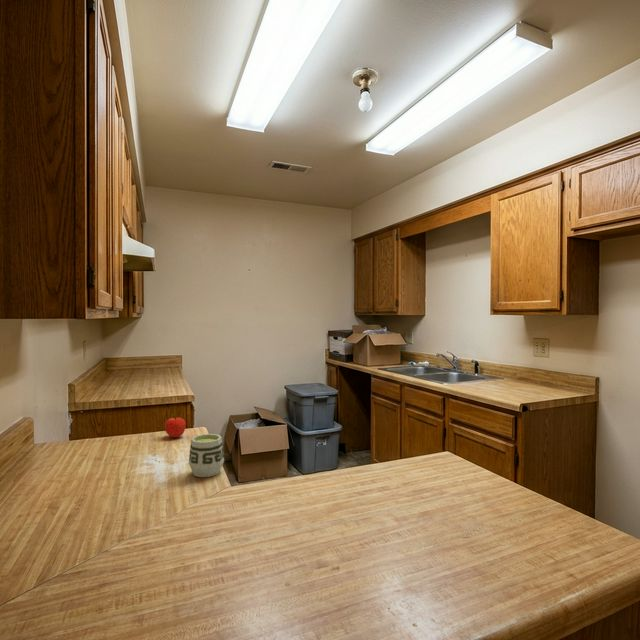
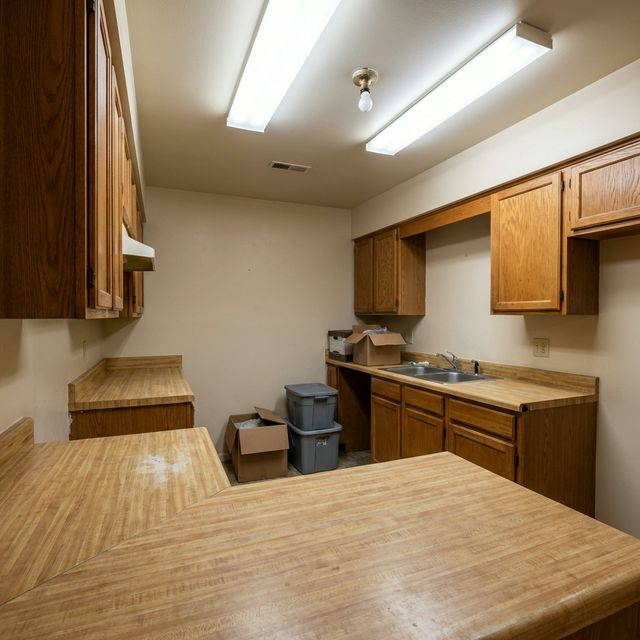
- cup (206, 455)
- fruit (175, 426)
